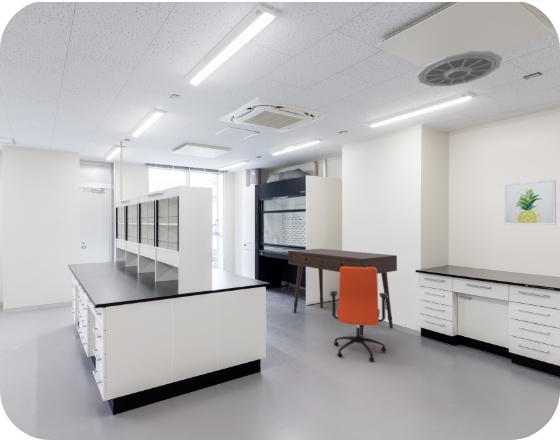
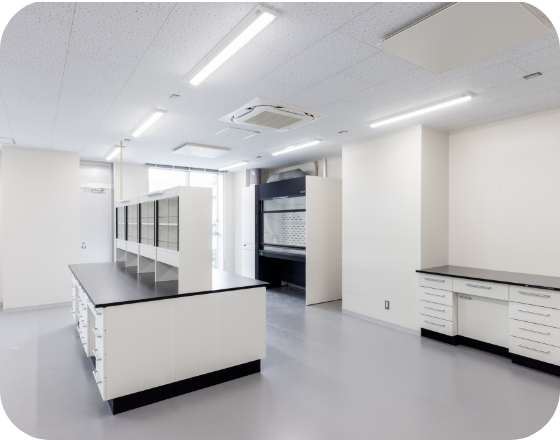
- wall art (528, 203)
- office chair (358, 307)
- desk (338, 271)
- ceiling vent (457, 72)
